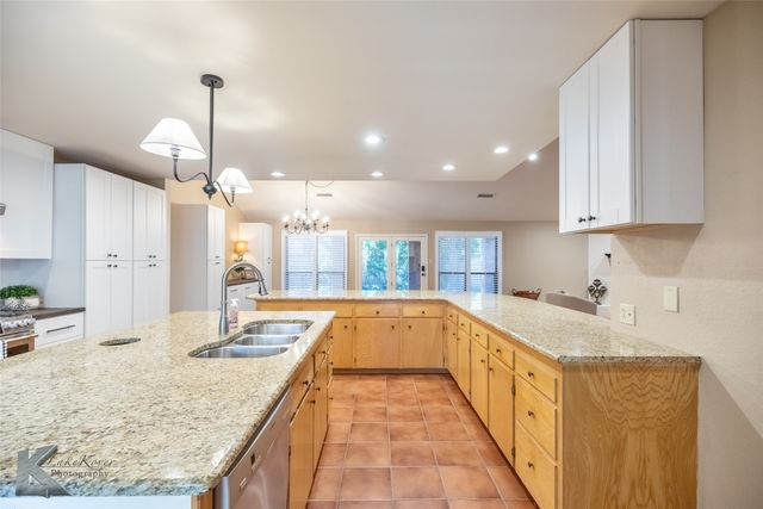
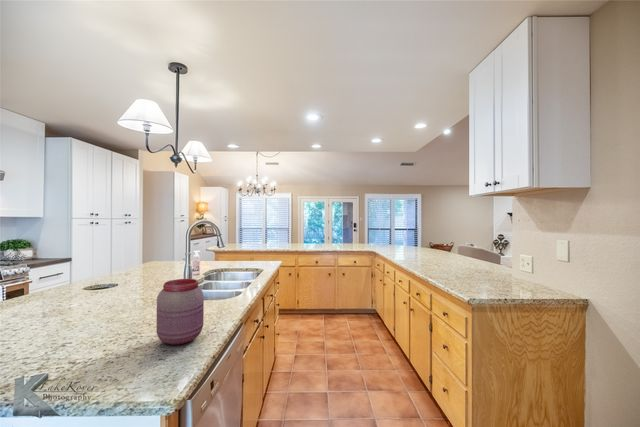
+ jar (180, 310)
